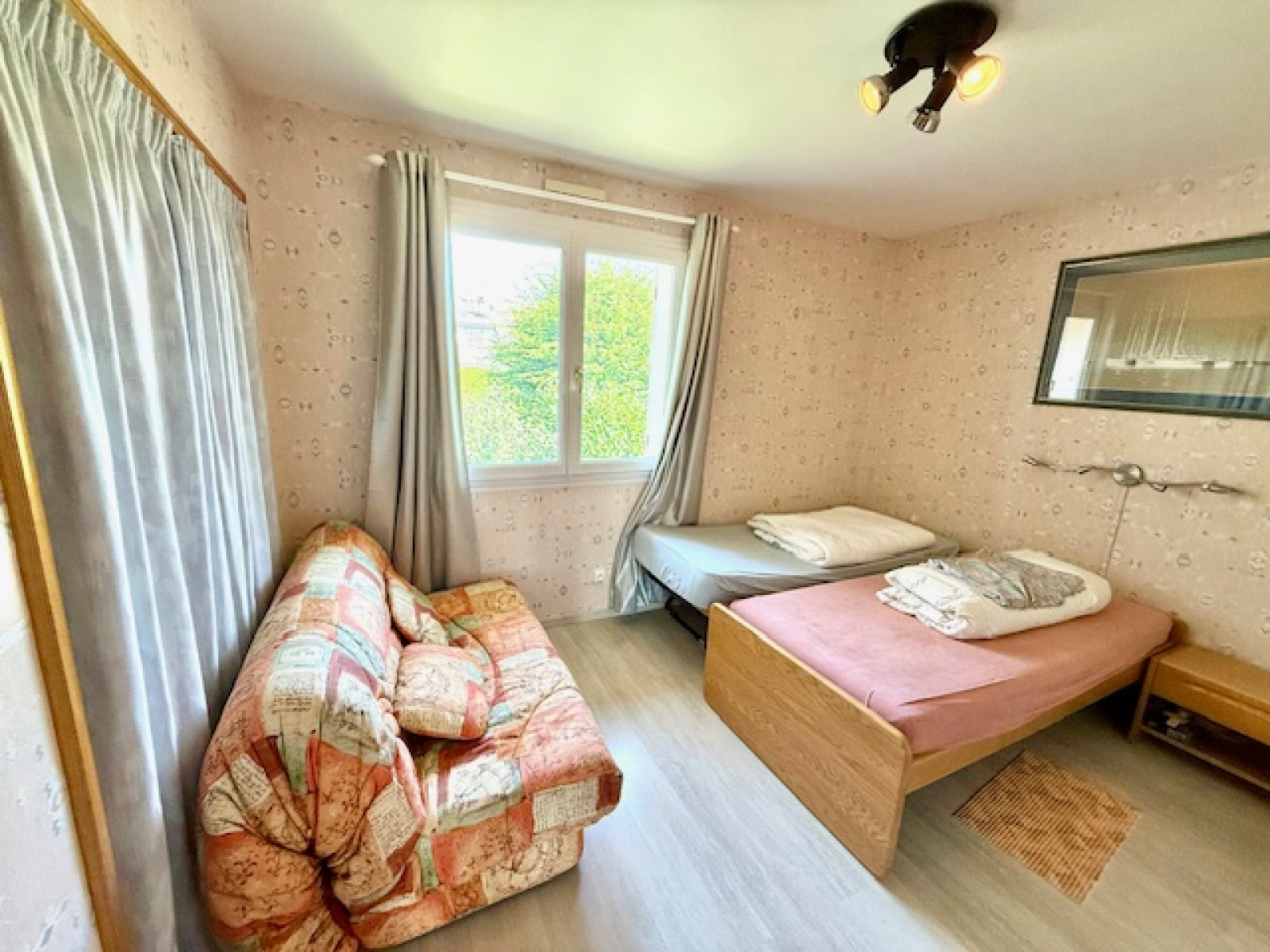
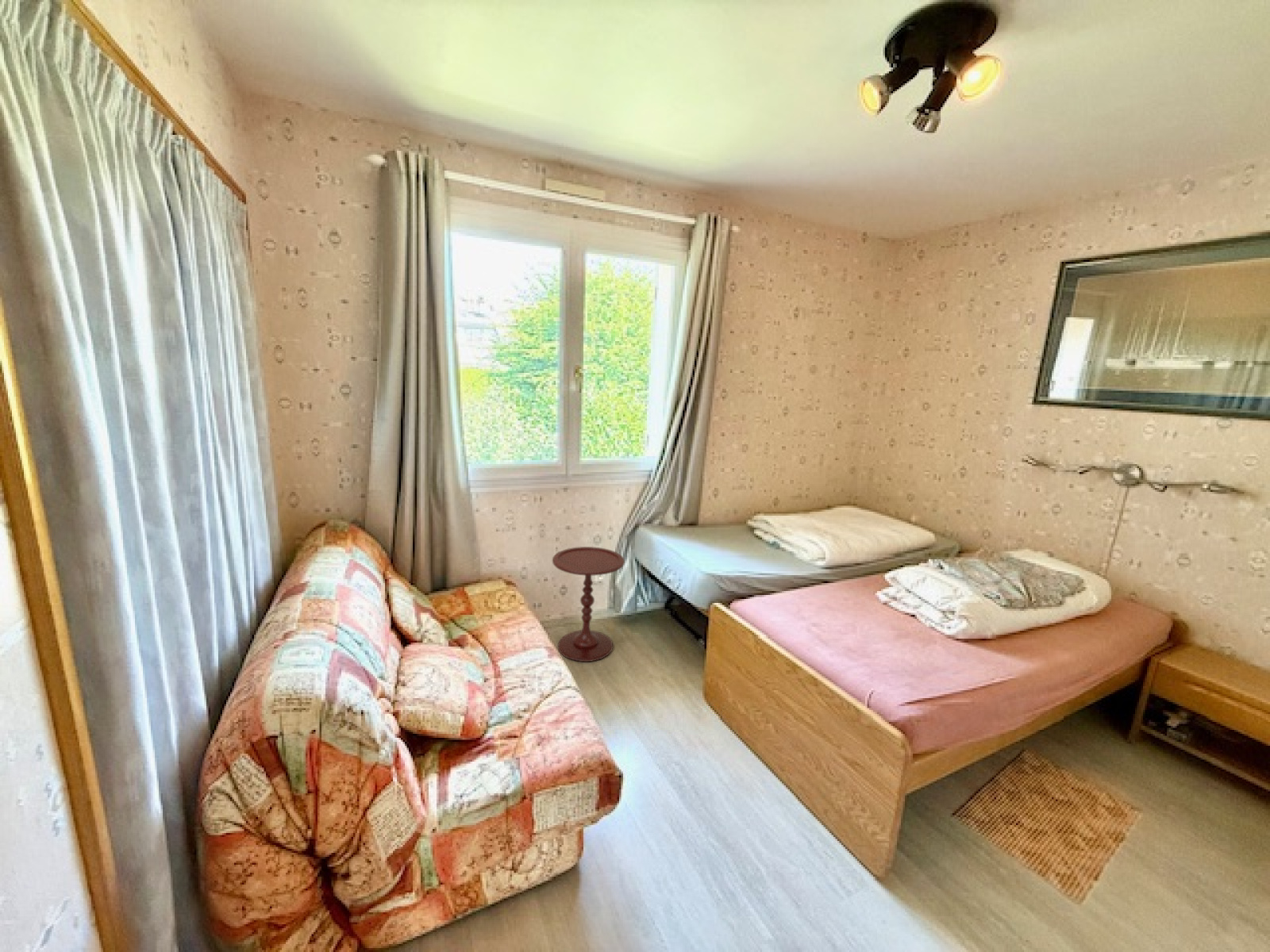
+ side table (587, 603)
